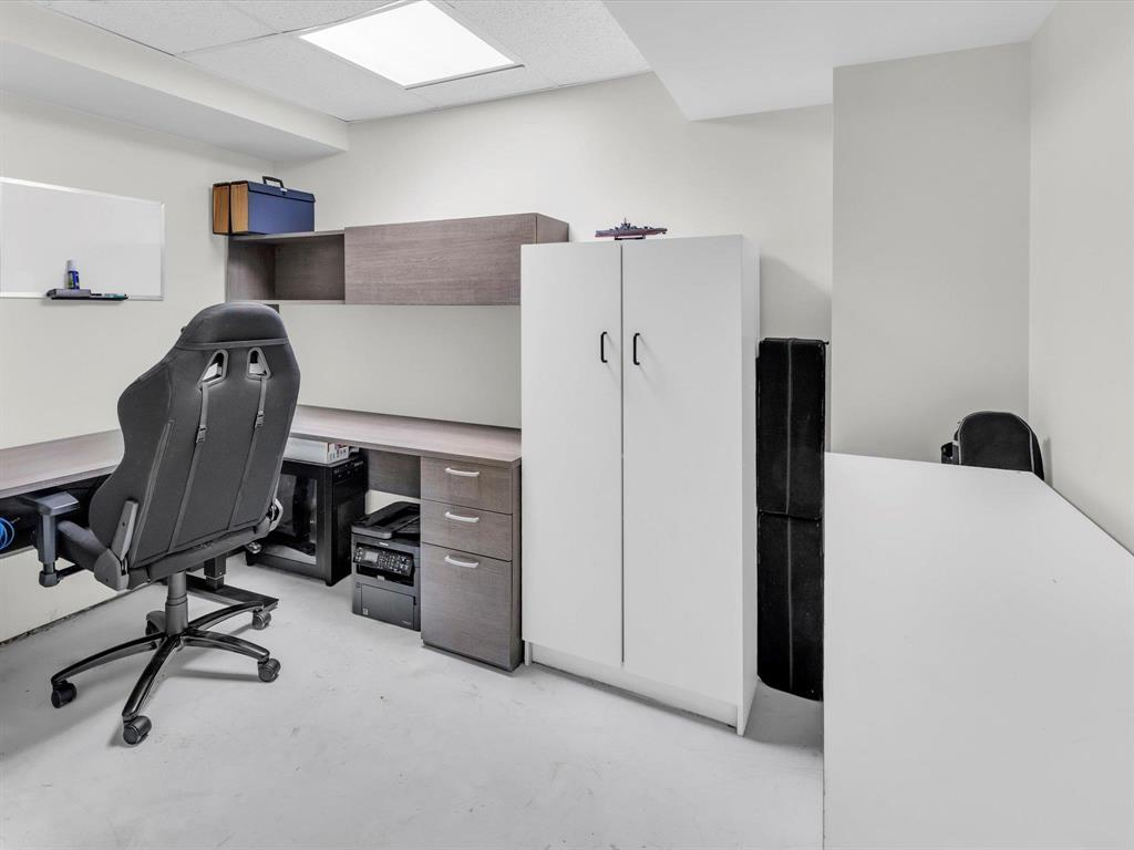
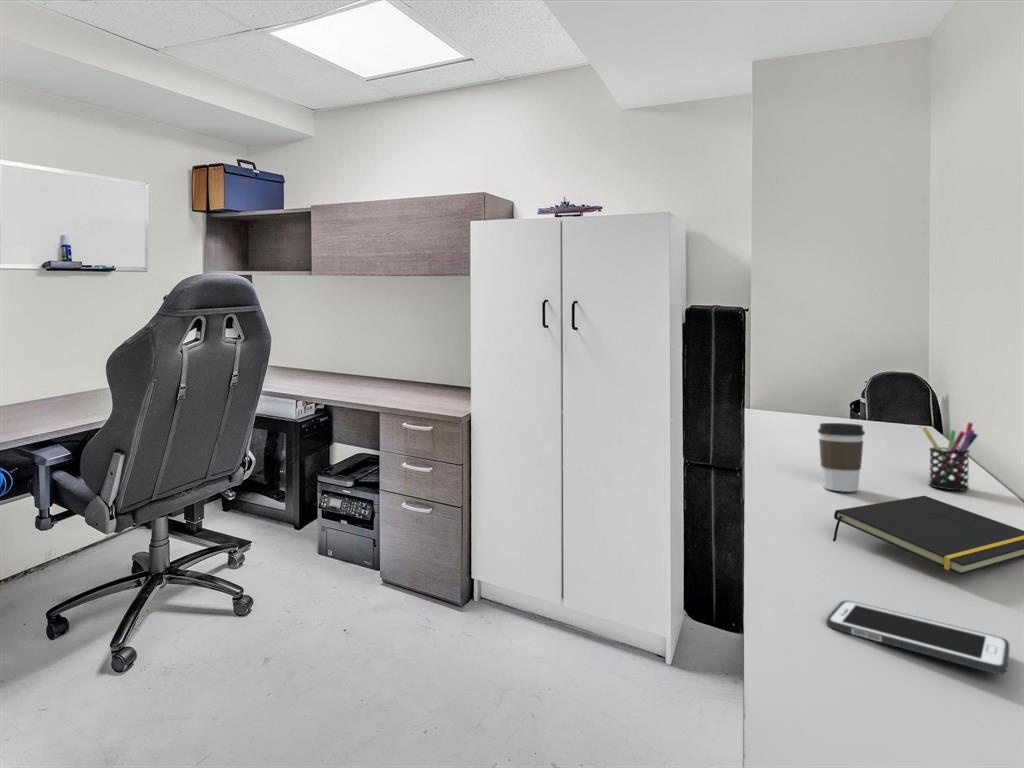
+ cell phone (913, 633)
+ pen holder (951, 454)
+ notepad (939, 529)
+ coffee cup (840, 456)
